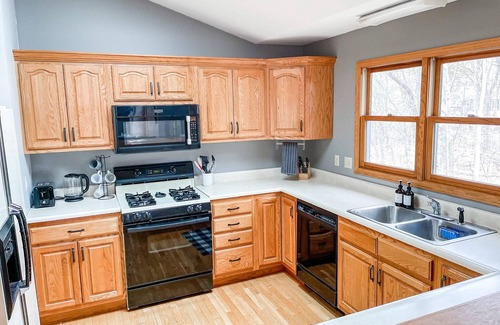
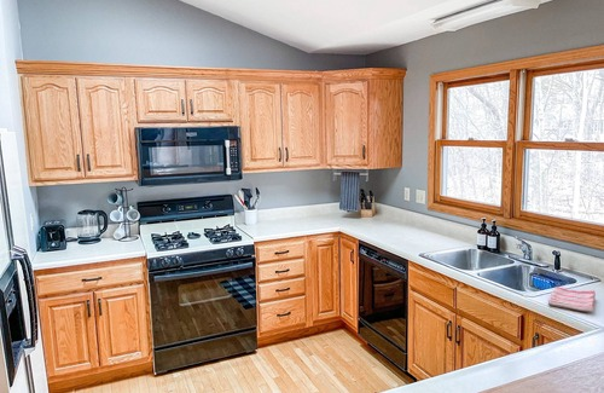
+ dish towel (571, 297)
